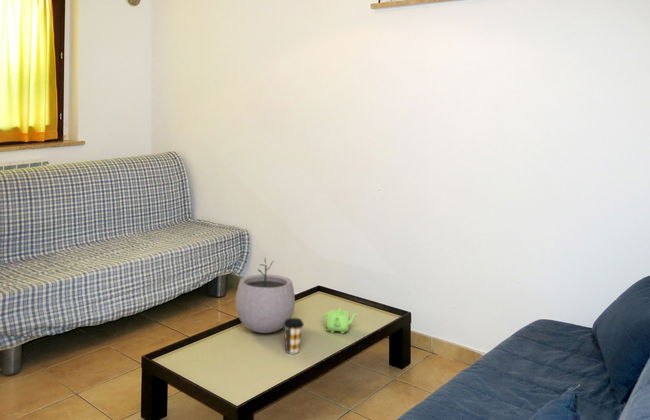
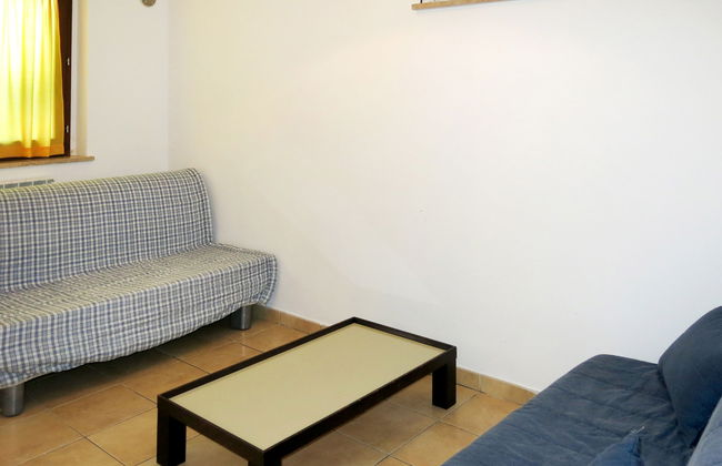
- plant pot (265, 294)
- teapot (340, 320)
- coffee cup (293, 335)
